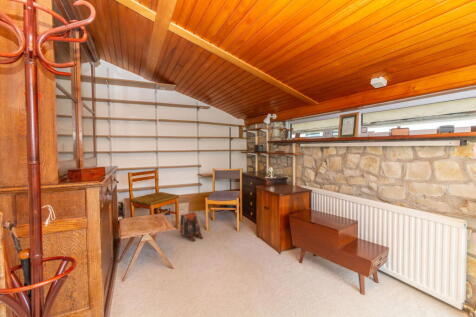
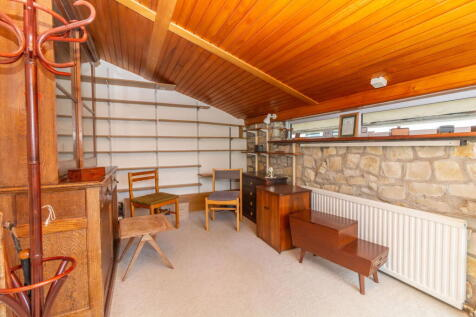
- backpack (190, 224)
